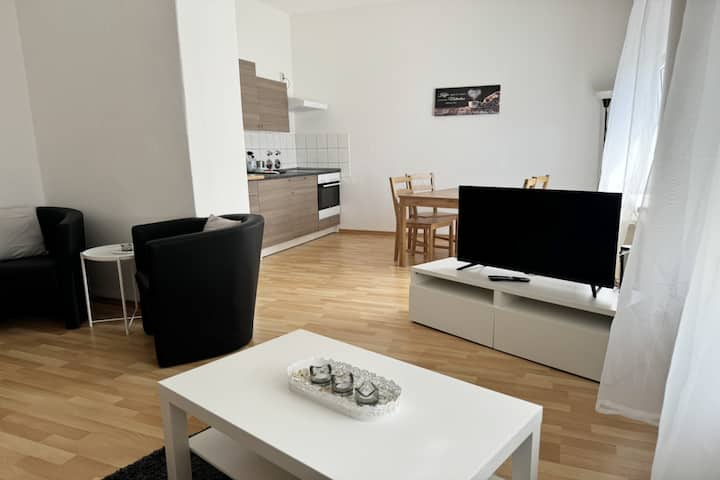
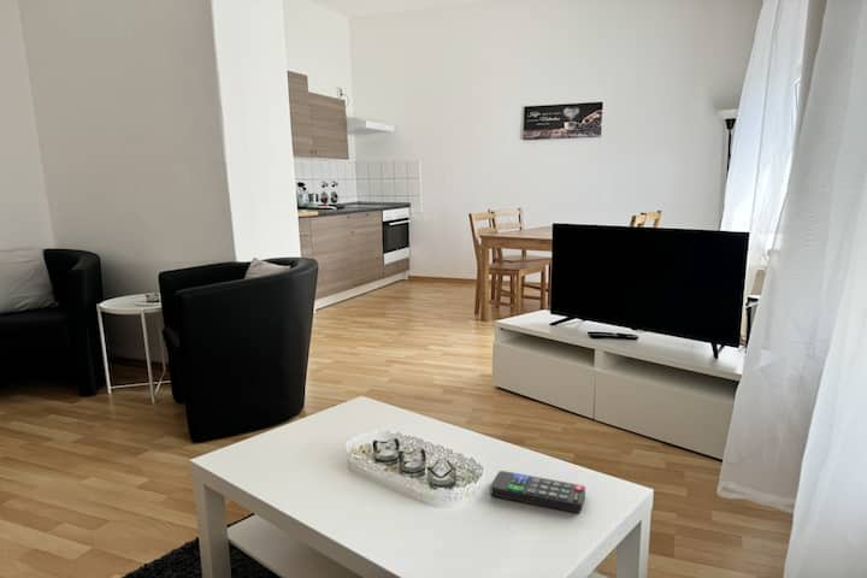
+ remote control (537, 489)
